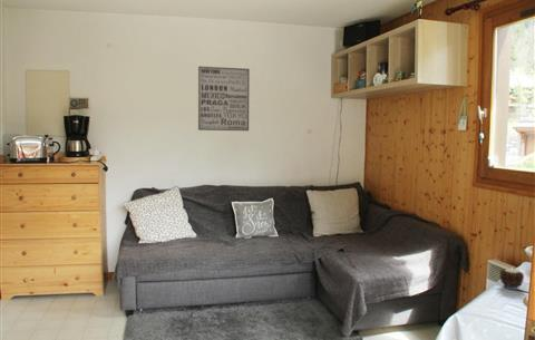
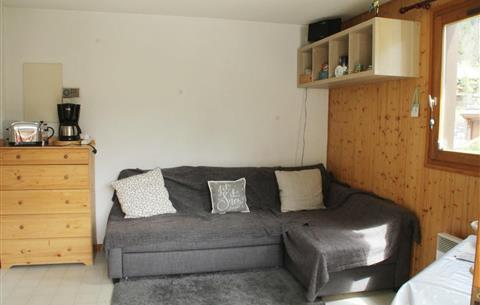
- candle (512, 276)
- wall art (223, 99)
